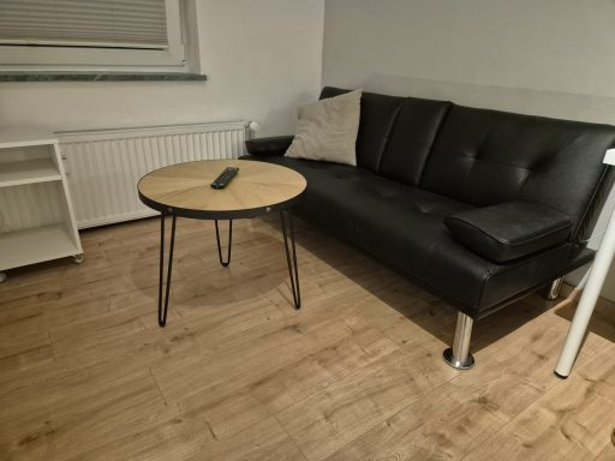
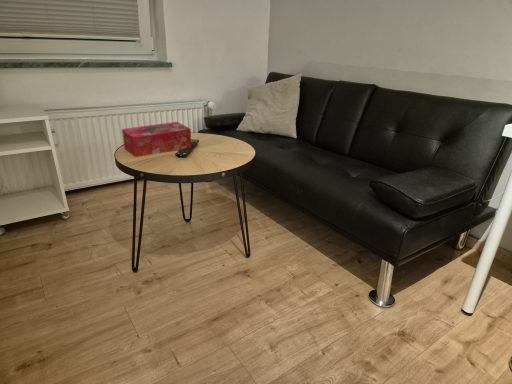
+ tissue box (157, 138)
